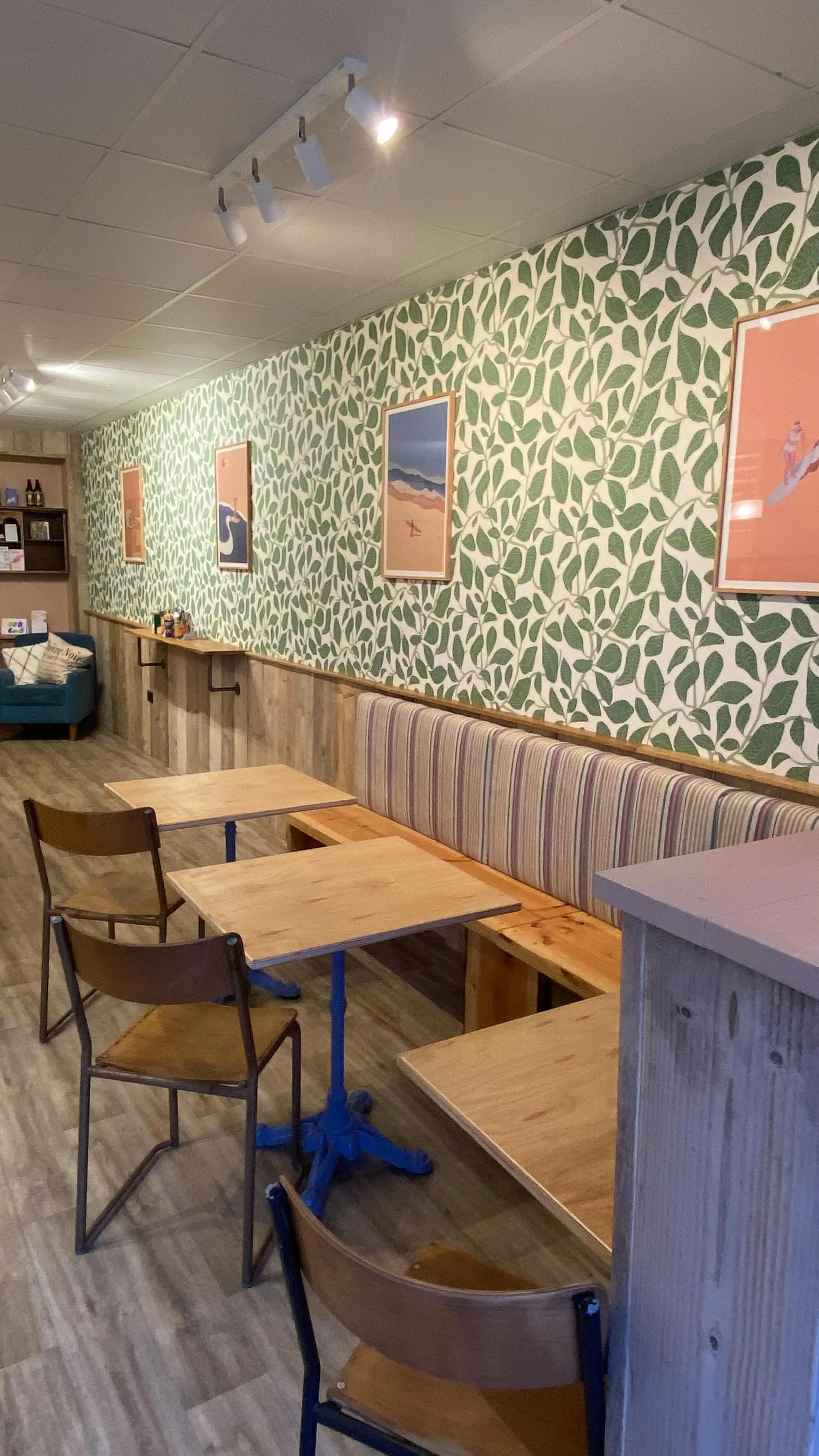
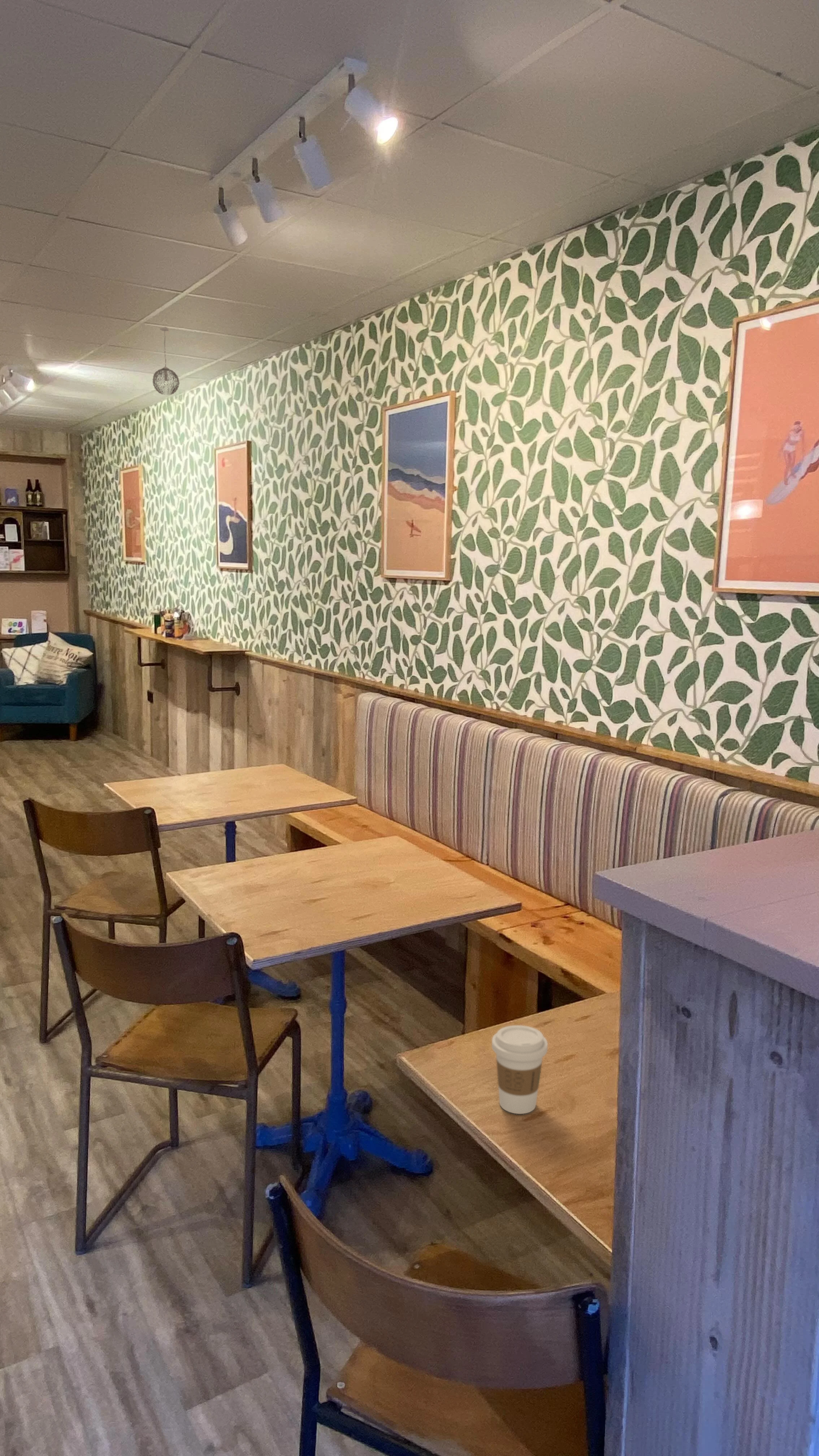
+ coffee cup (519, 1069)
+ pendant light (165, 361)
